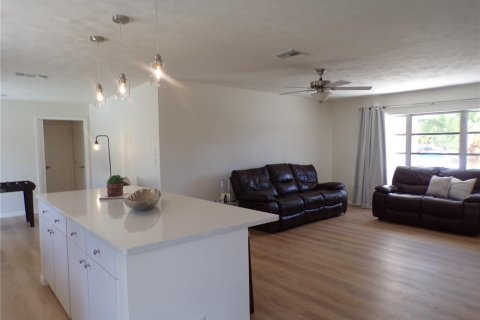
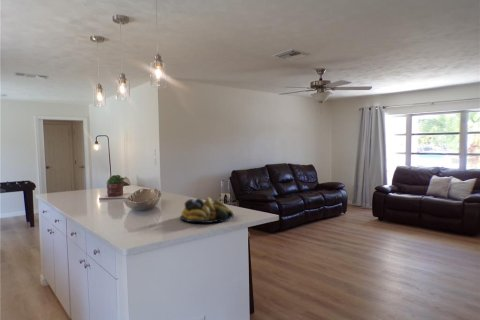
+ fruit bowl (206, 208)
